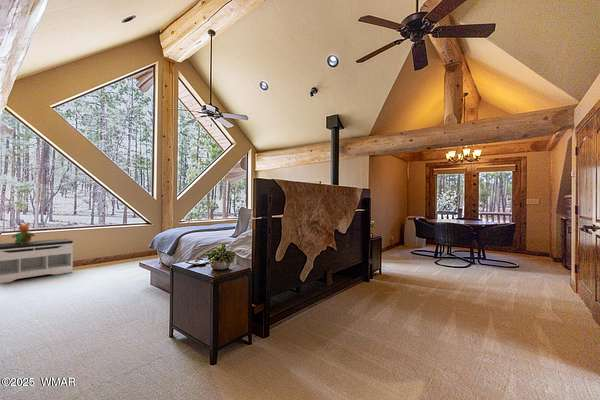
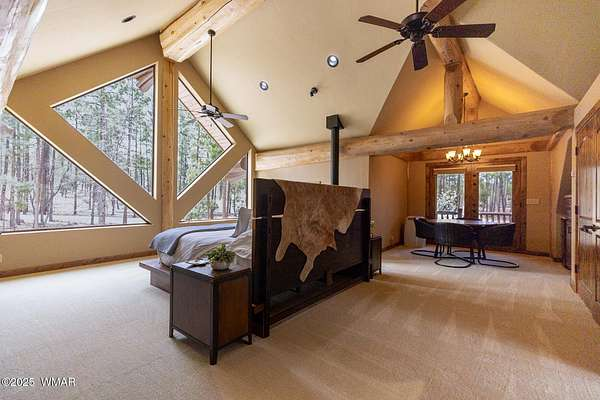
- stuffed bear (23, 232)
- bench (31, 259)
